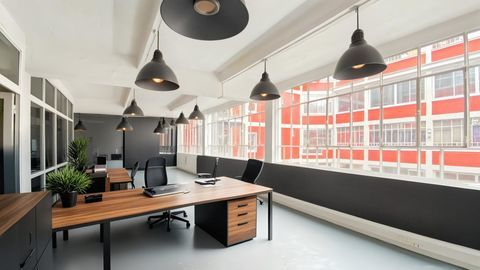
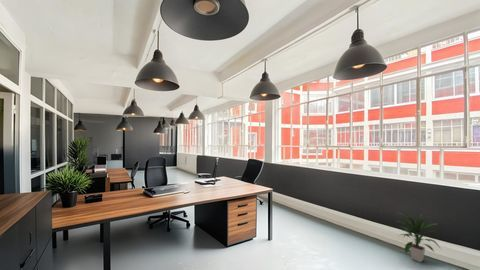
+ indoor plant (415, 235)
